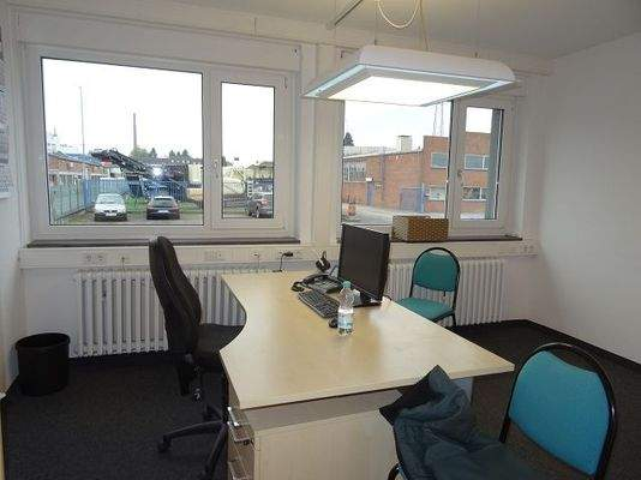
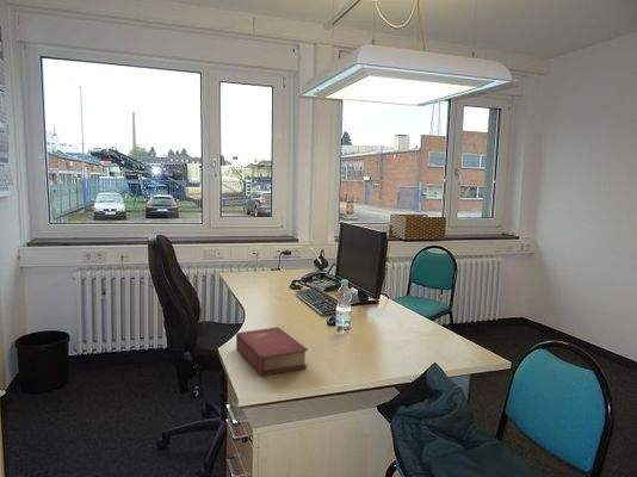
+ book (270, 348)
